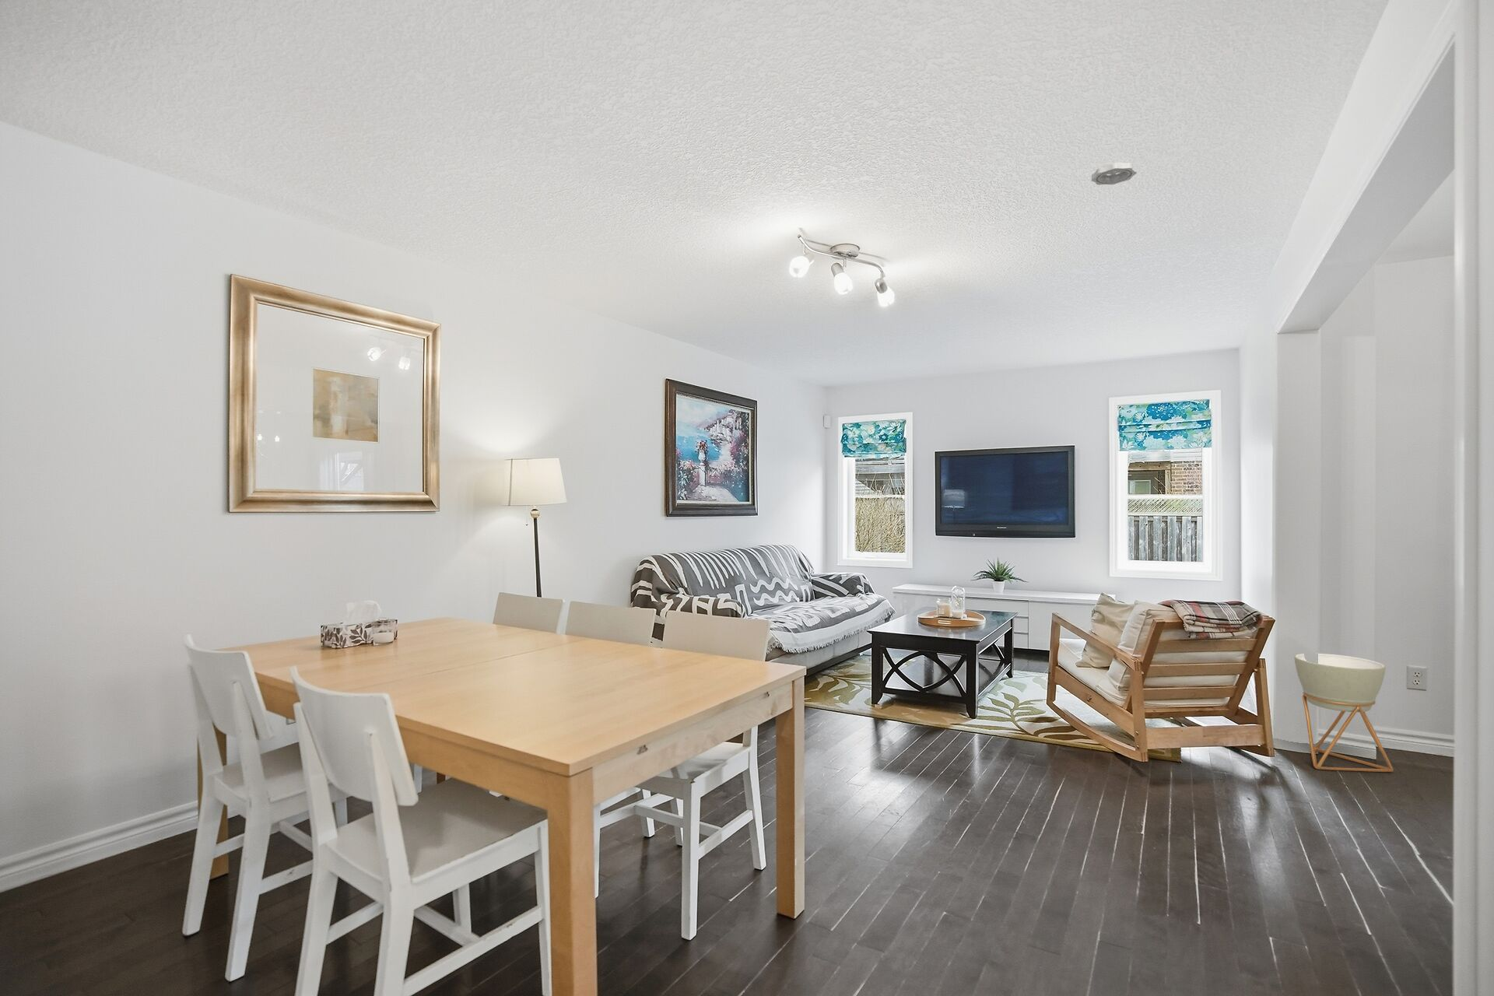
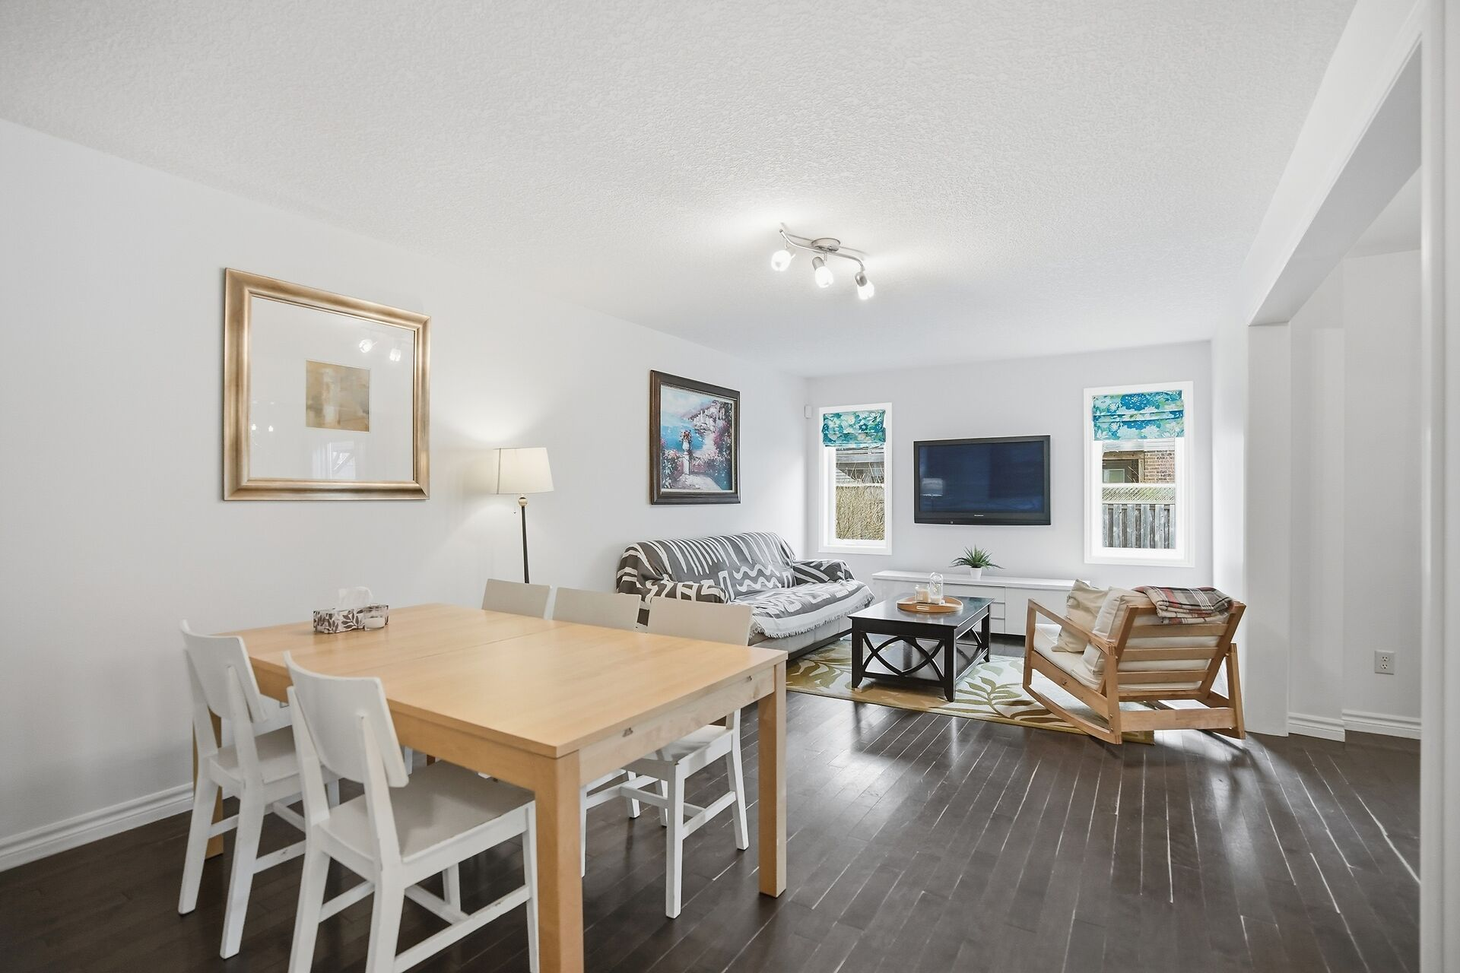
- smoke detector (1114, 170)
- planter (1338, 709)
